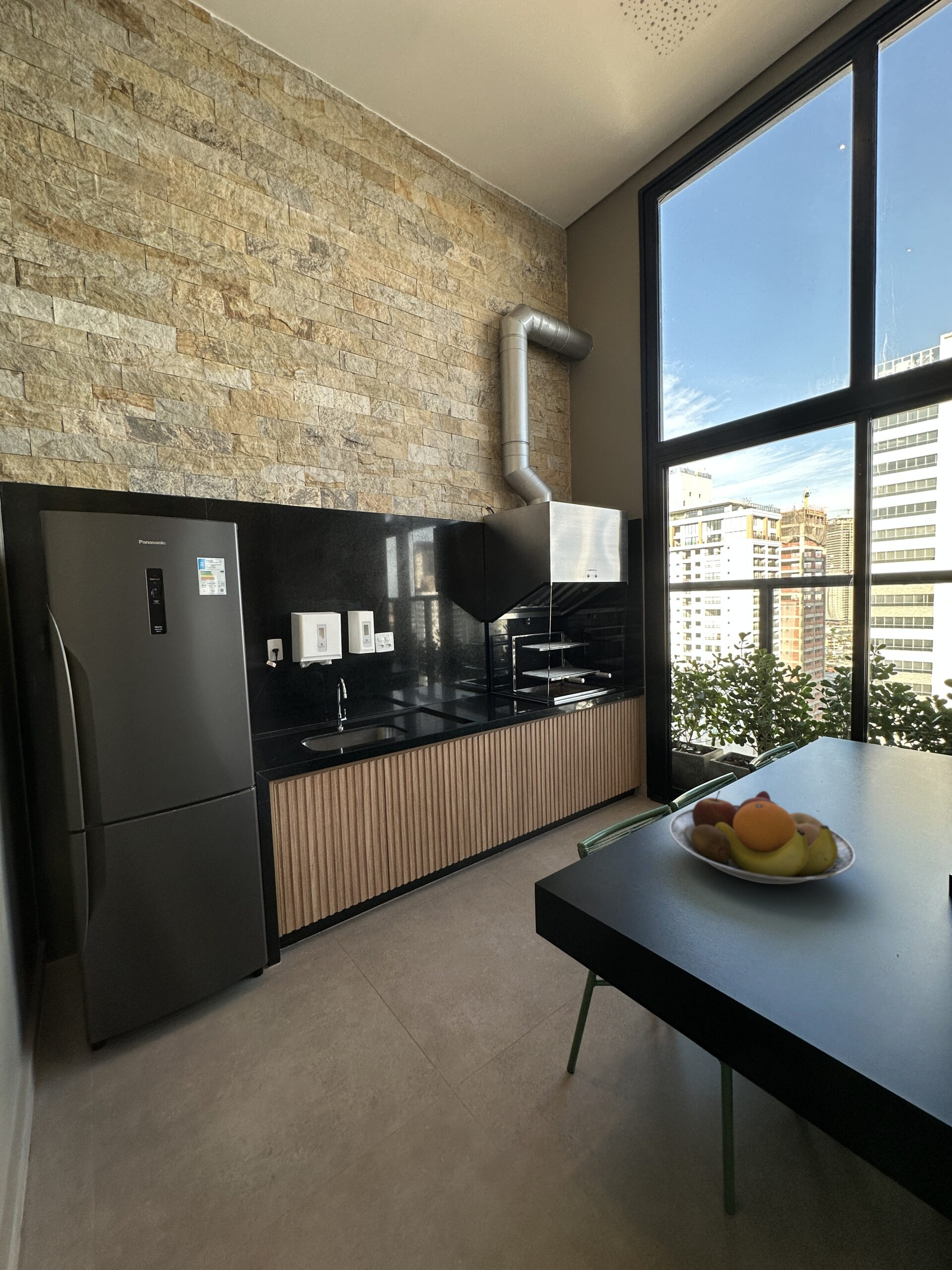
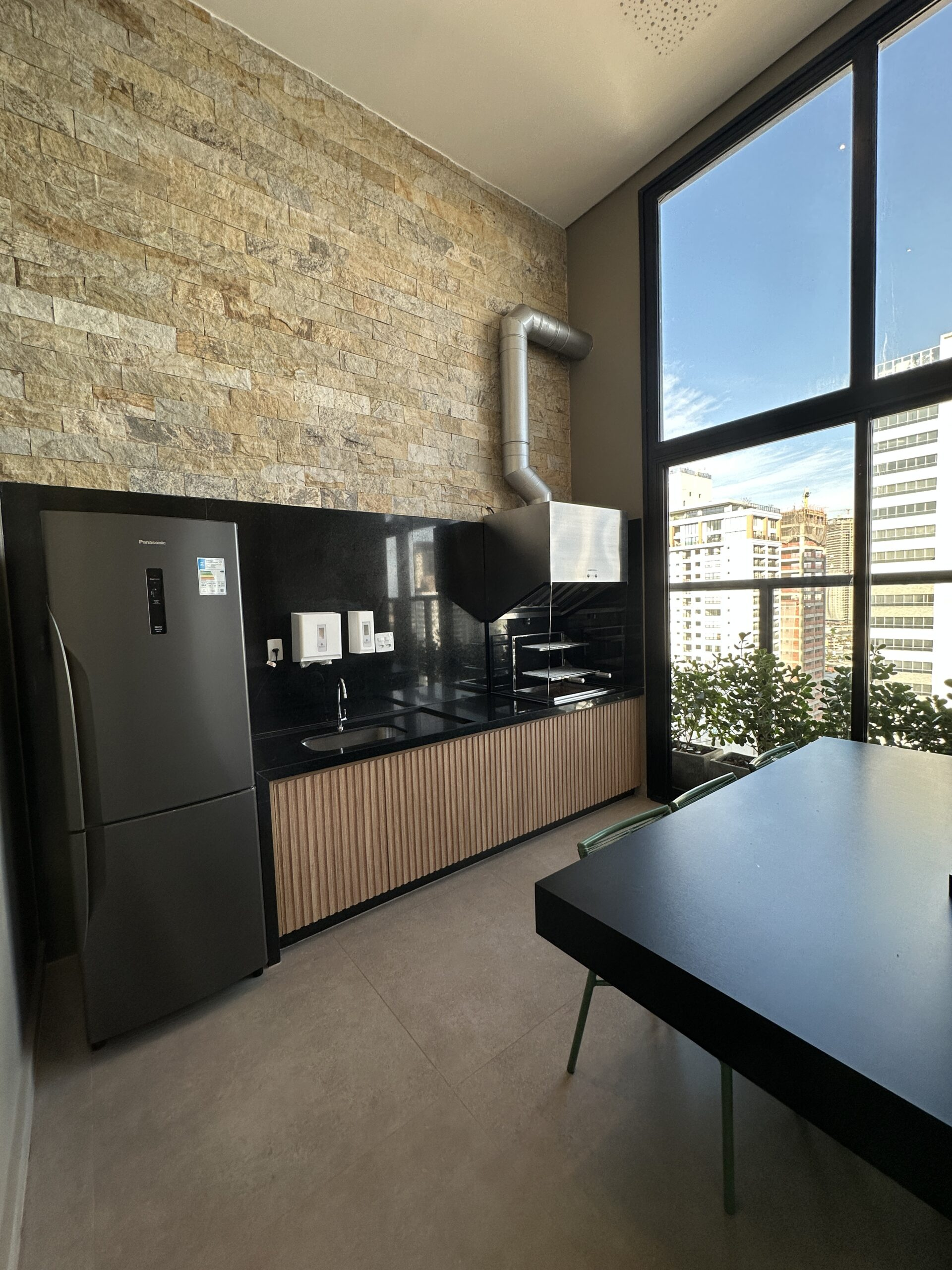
- fruit bowl (756, 829)
